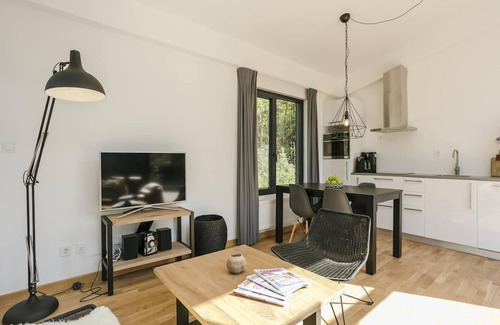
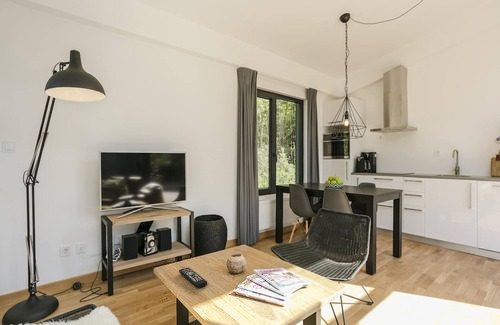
+ remote control (192, 277)
